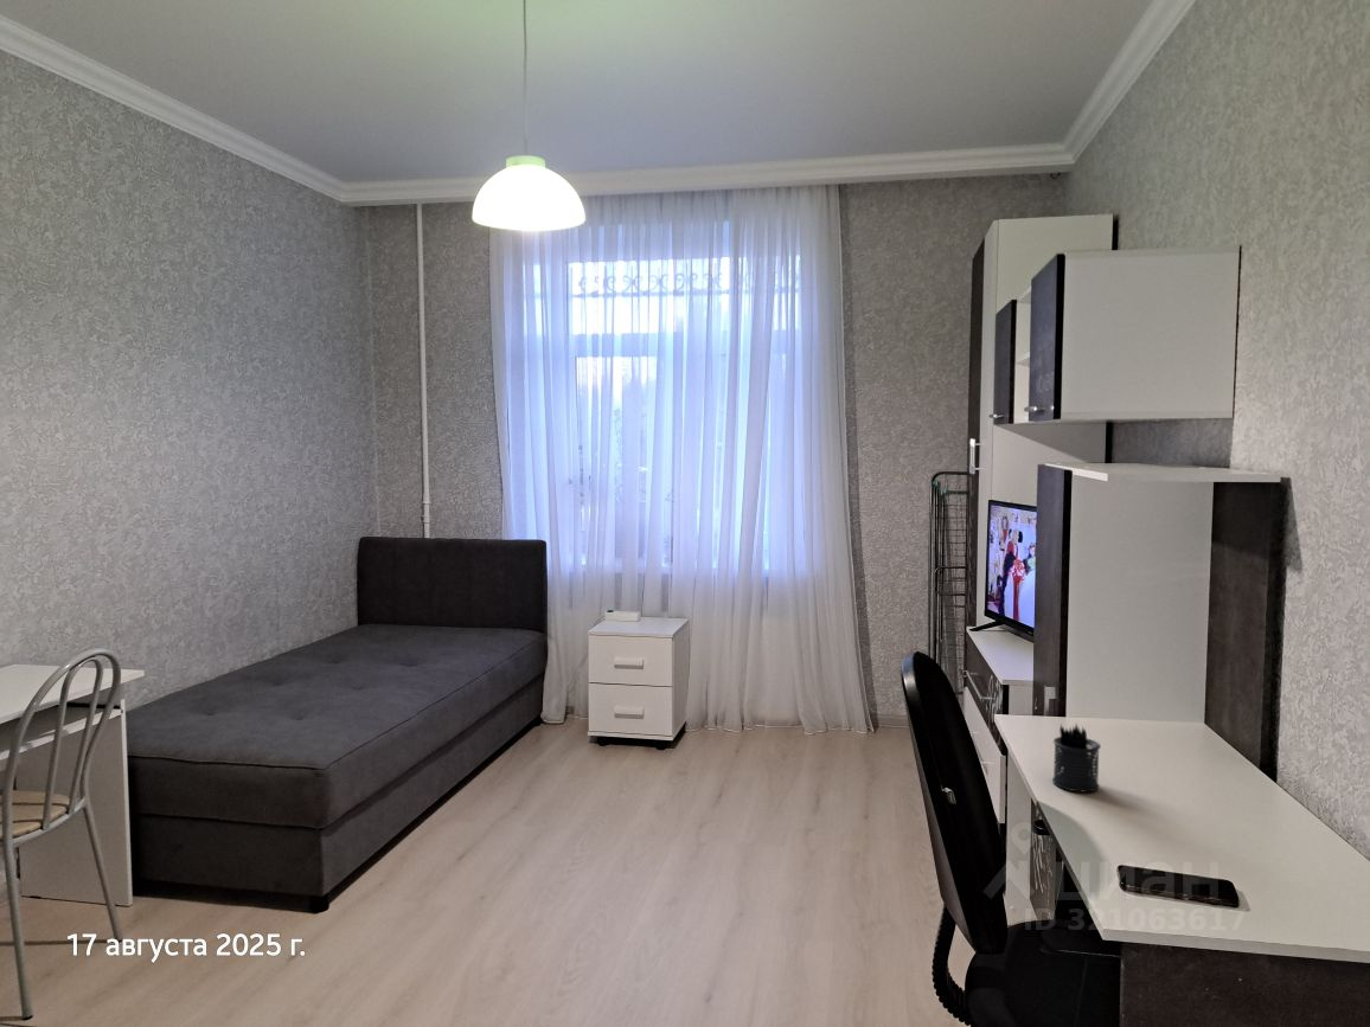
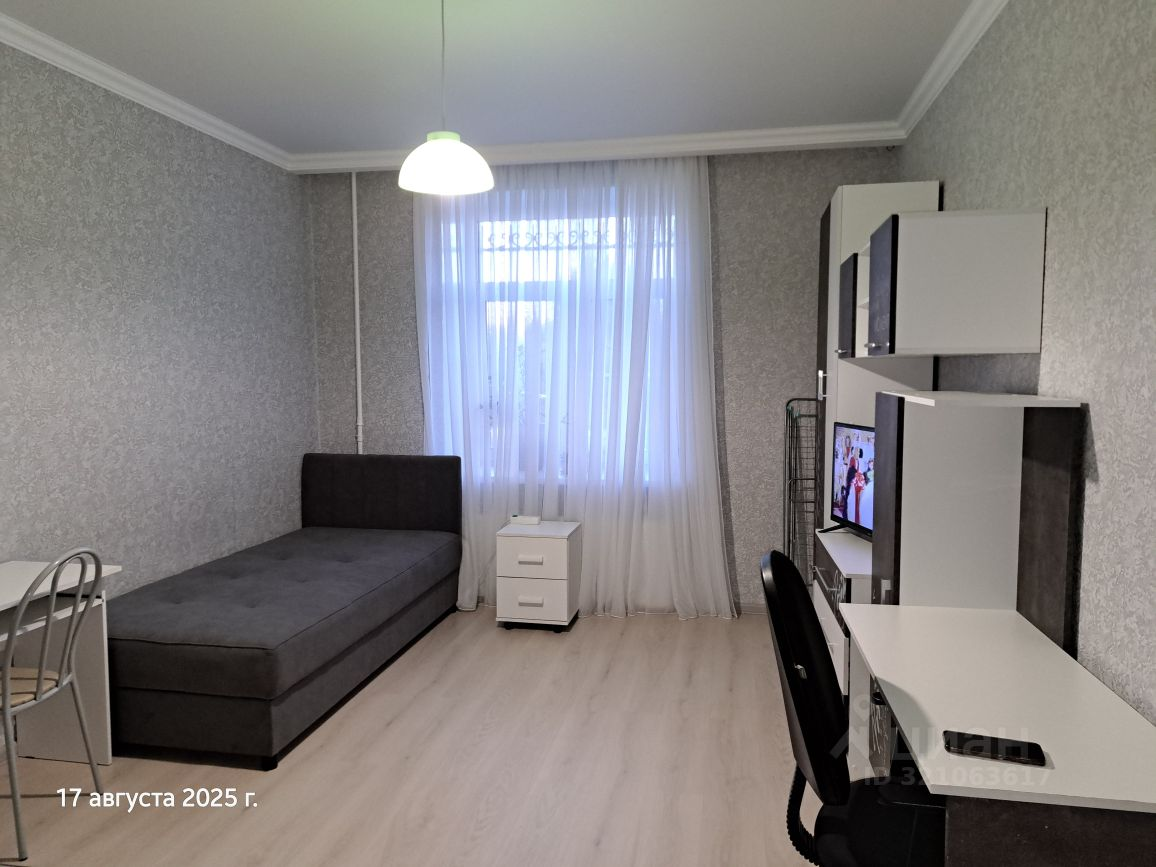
- pen holder (1076, 752)
